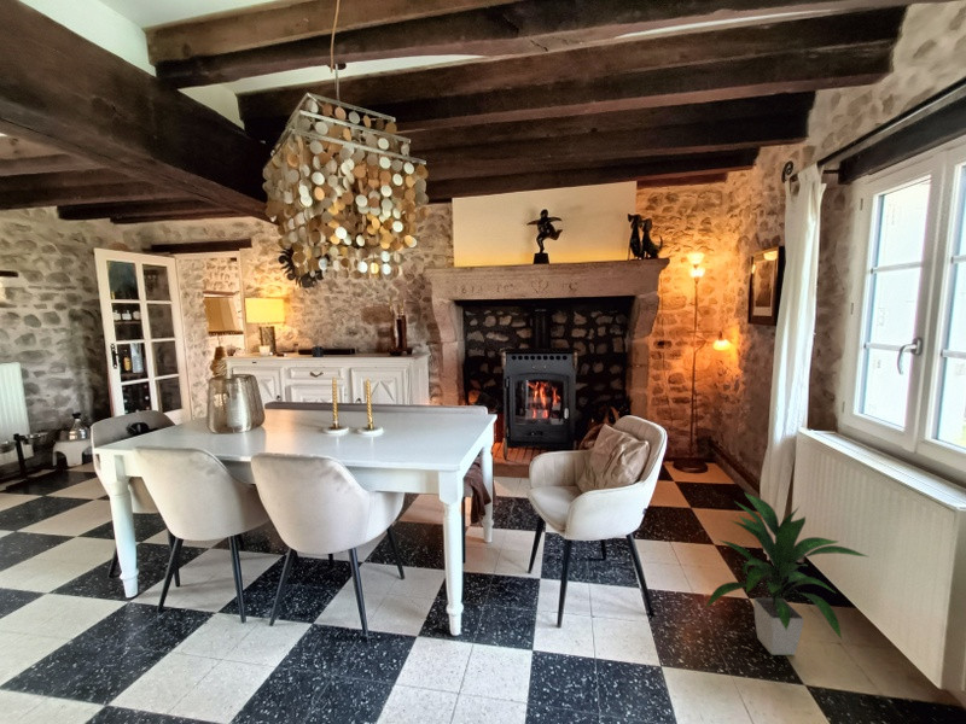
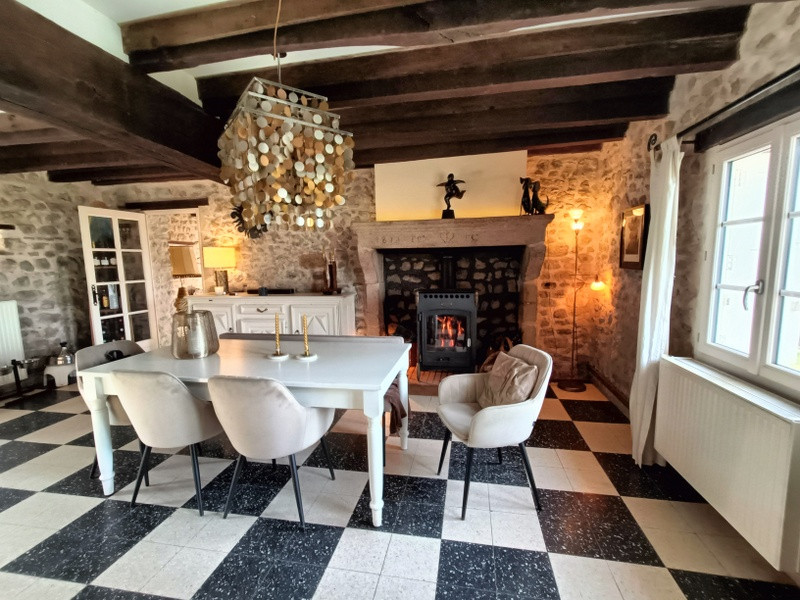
- indoor plant (773, 572)
